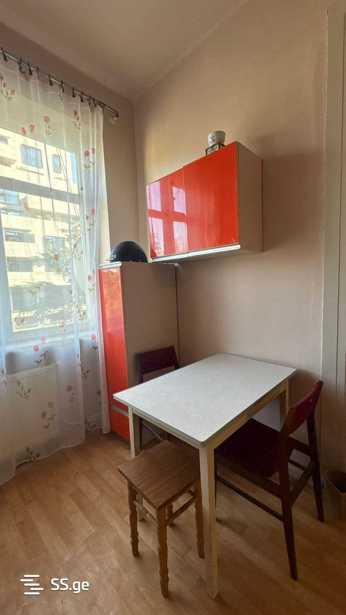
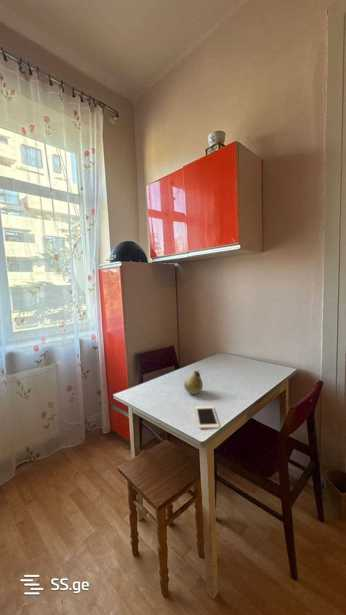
+ cell phone (206, 416)
+ fruit (193, 381)
